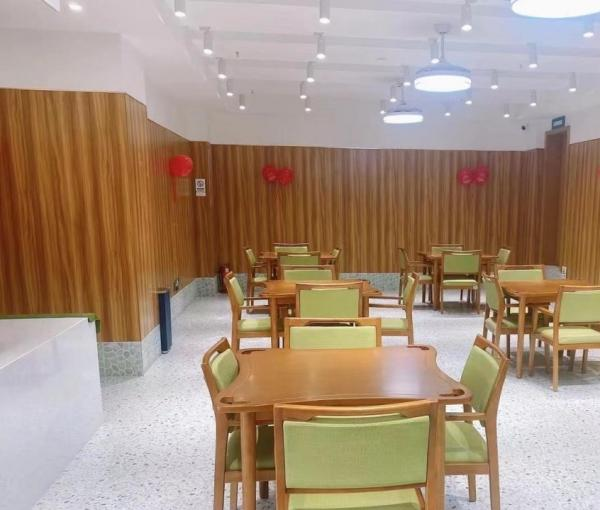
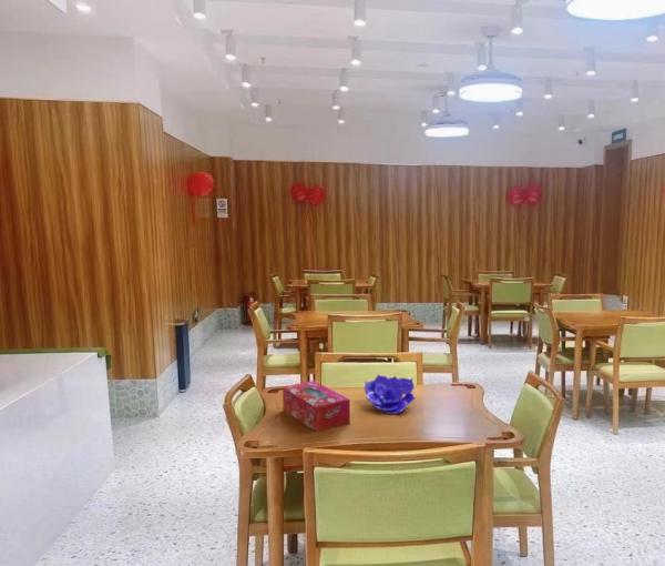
+ decorative bowl (388, 392)
+ tissue box (315, 404)
